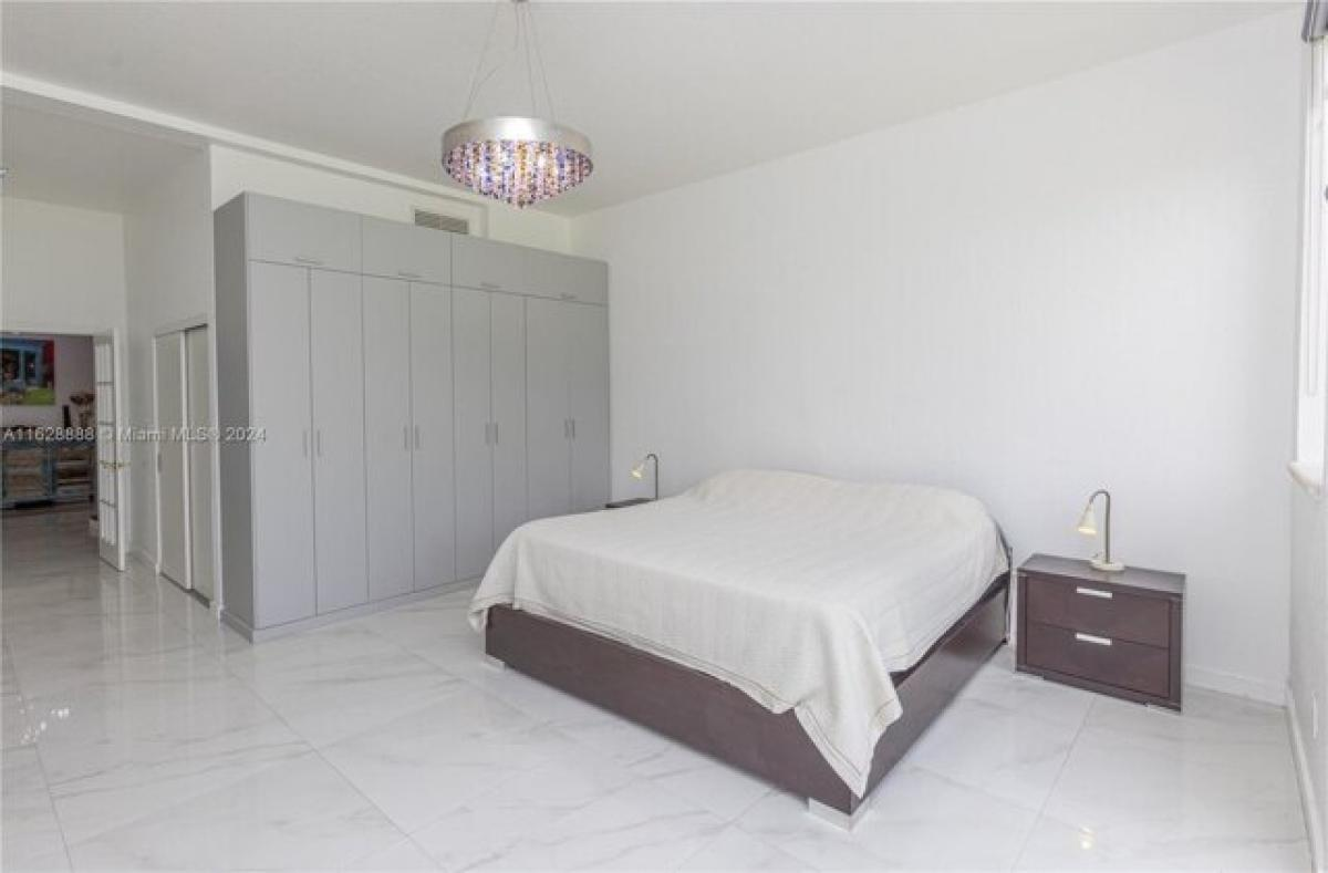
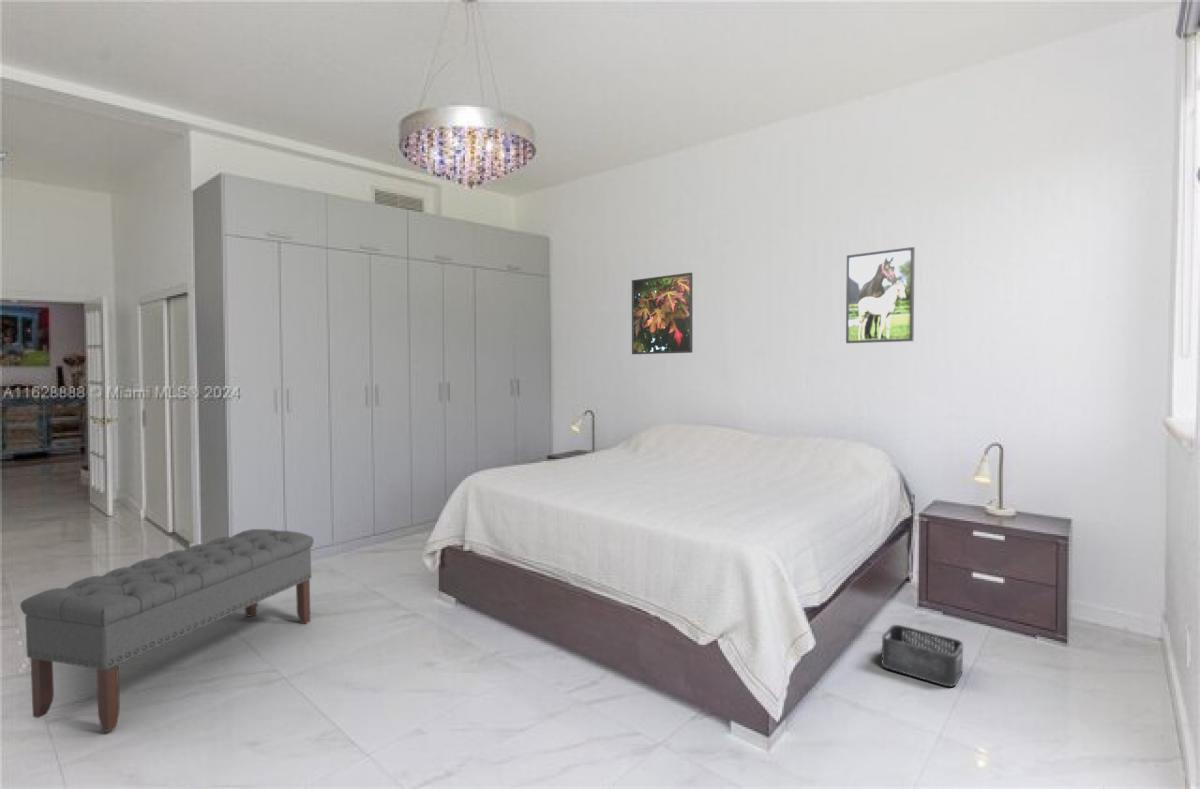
+ storage bin (921, 654)
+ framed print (879, 297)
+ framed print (660, 315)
+ bench (191, 609)
